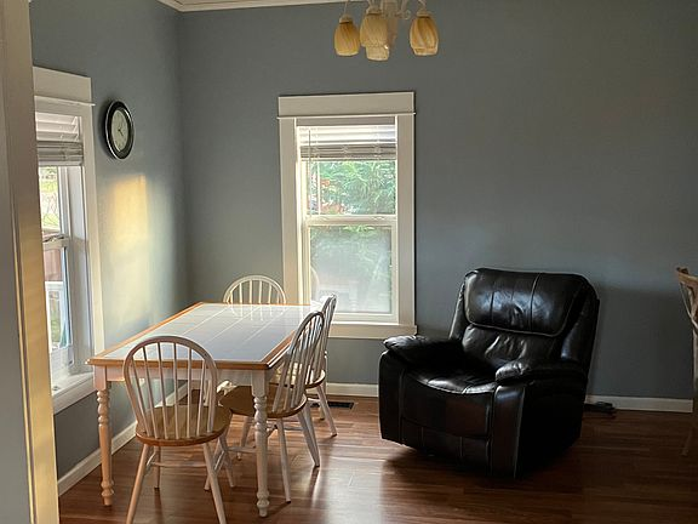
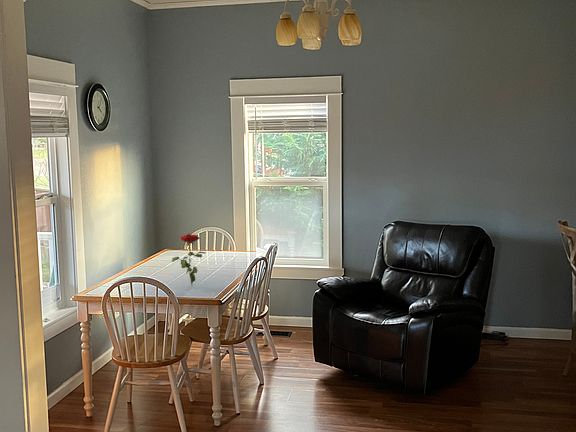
+ flower (186, 259)
